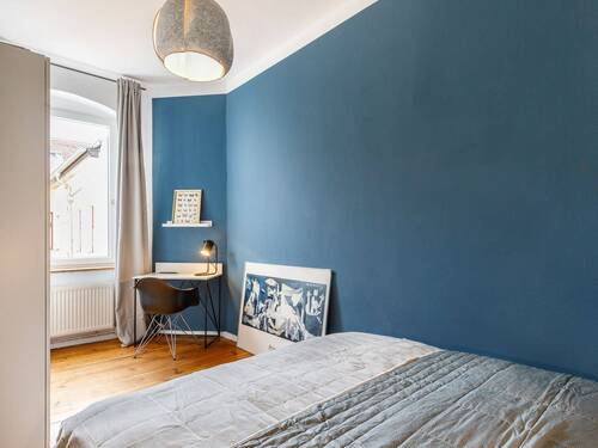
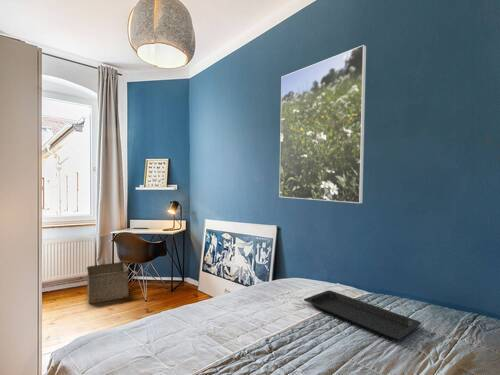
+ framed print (316, 131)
+ storage bin (107, 281)
+ serving tray (357, 312)
